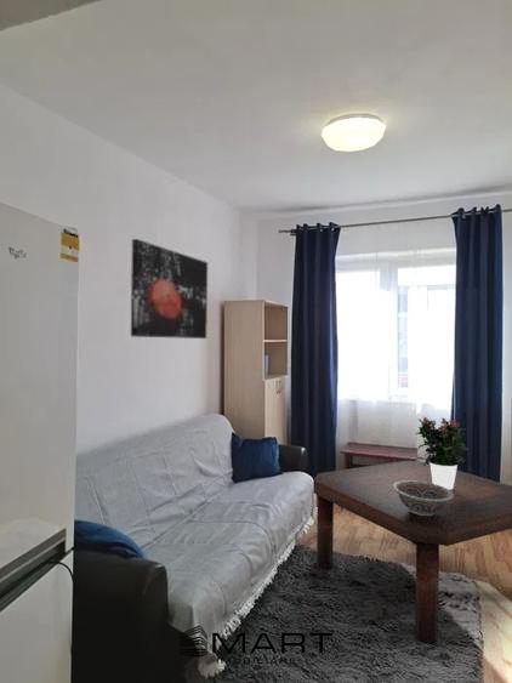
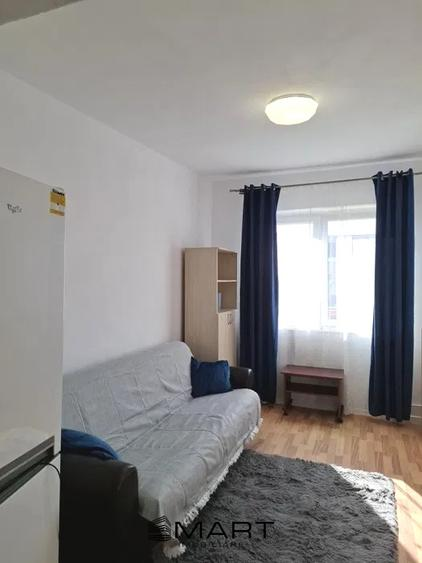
- potted flower (440, 451)
- decorative bowl (422, 500)
- coffee table (421, 531)
- wall art (173, 295)
